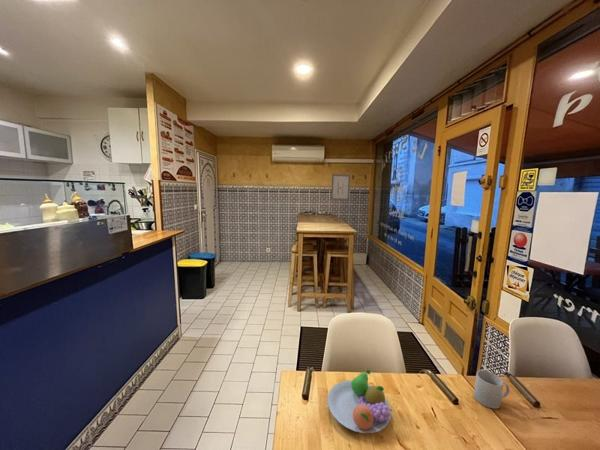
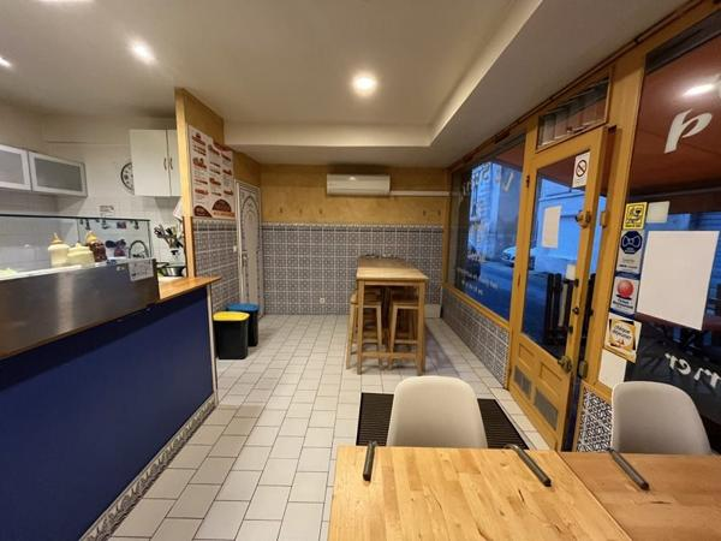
- wall art (340, 187)
- mug (492, 389)
- fruit bowl (360, 396)
